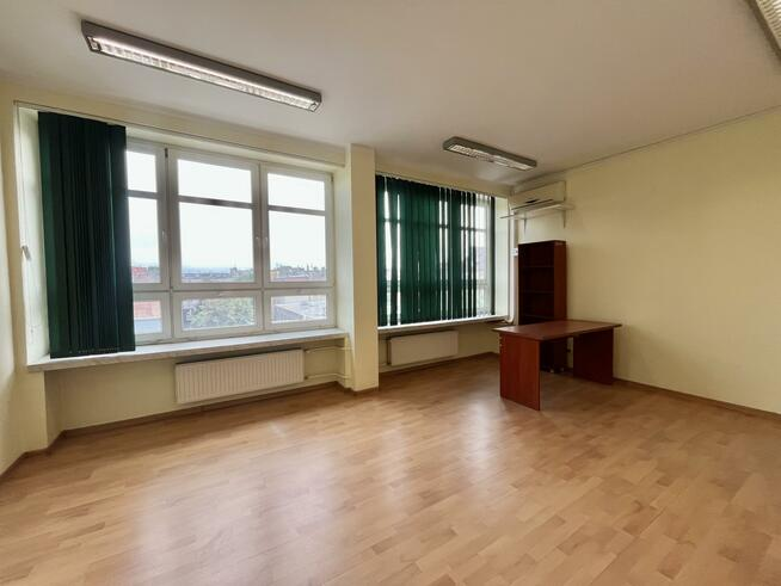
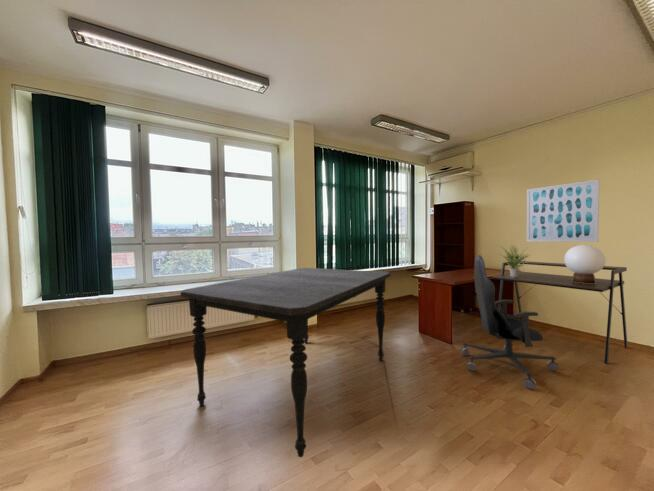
+ table lamp (583, 263)
+ wall art (559, 213)
+ desk (555, 286)
+ office chair (502, 310)
+ potted plant (514, 260)
+ dining table (303, 329)
